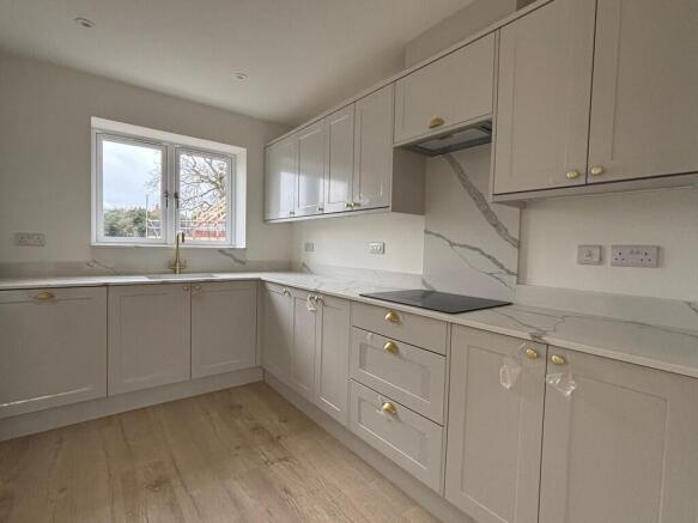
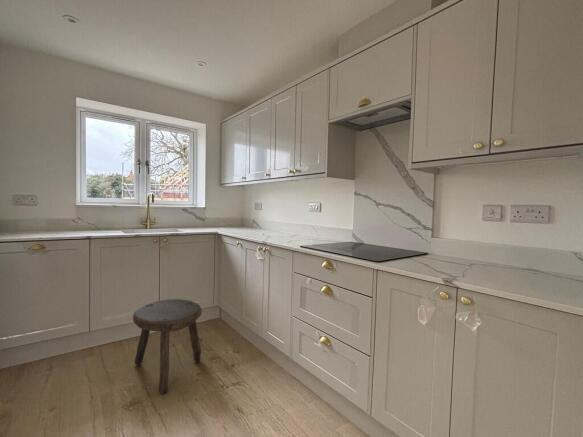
+ stool (164, 339)
